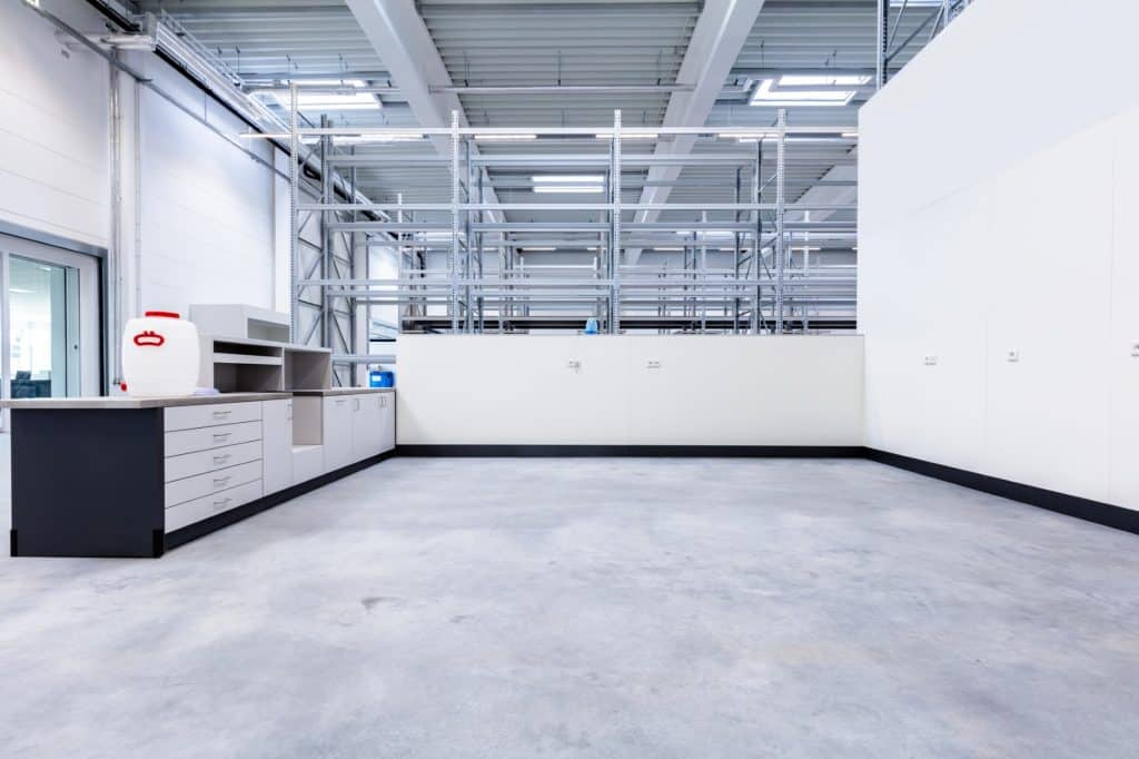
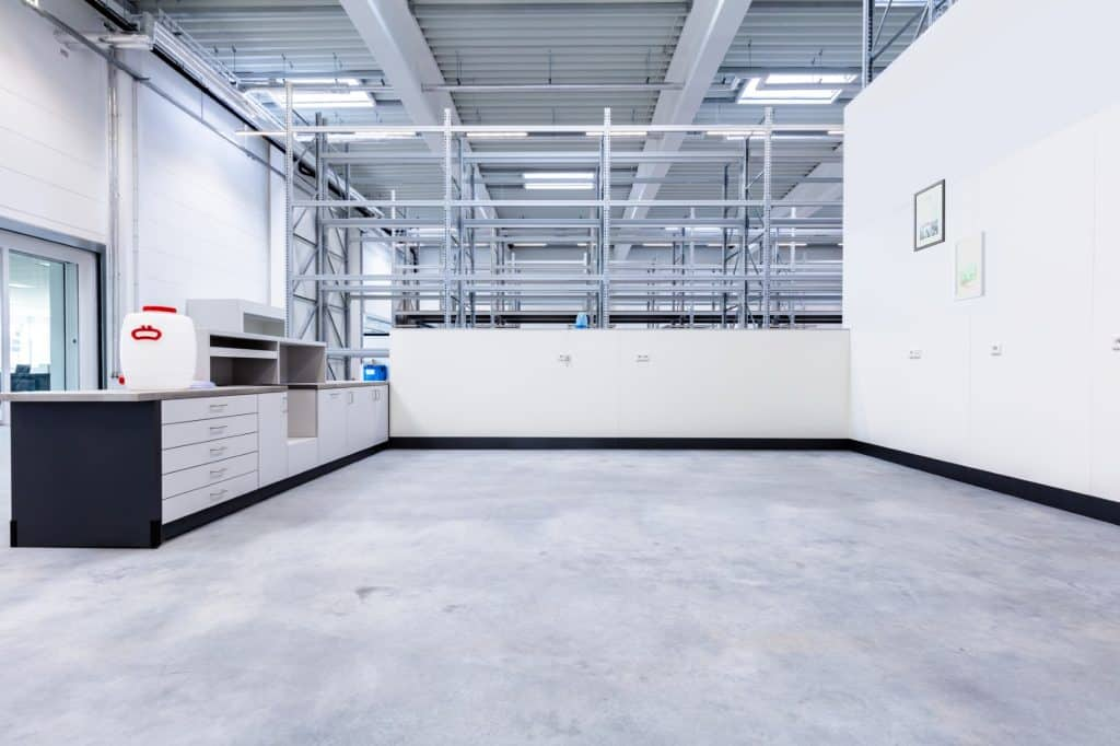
+ wall art (929, 217)
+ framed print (968, 267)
